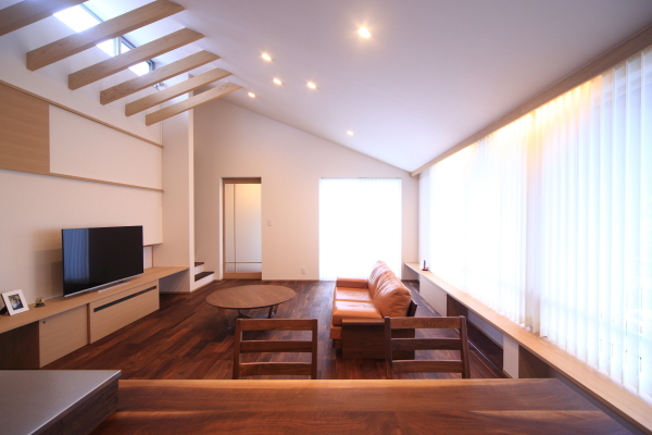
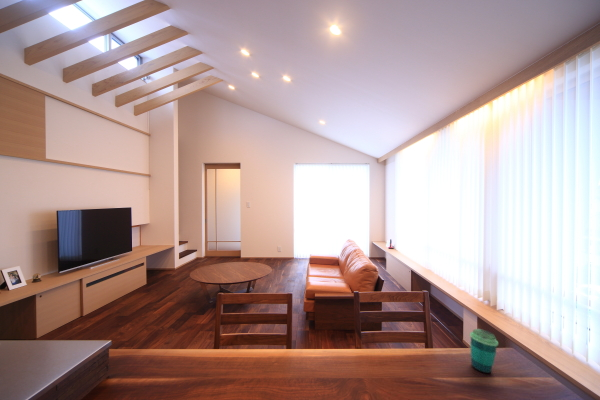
+ cup (483, 350)
